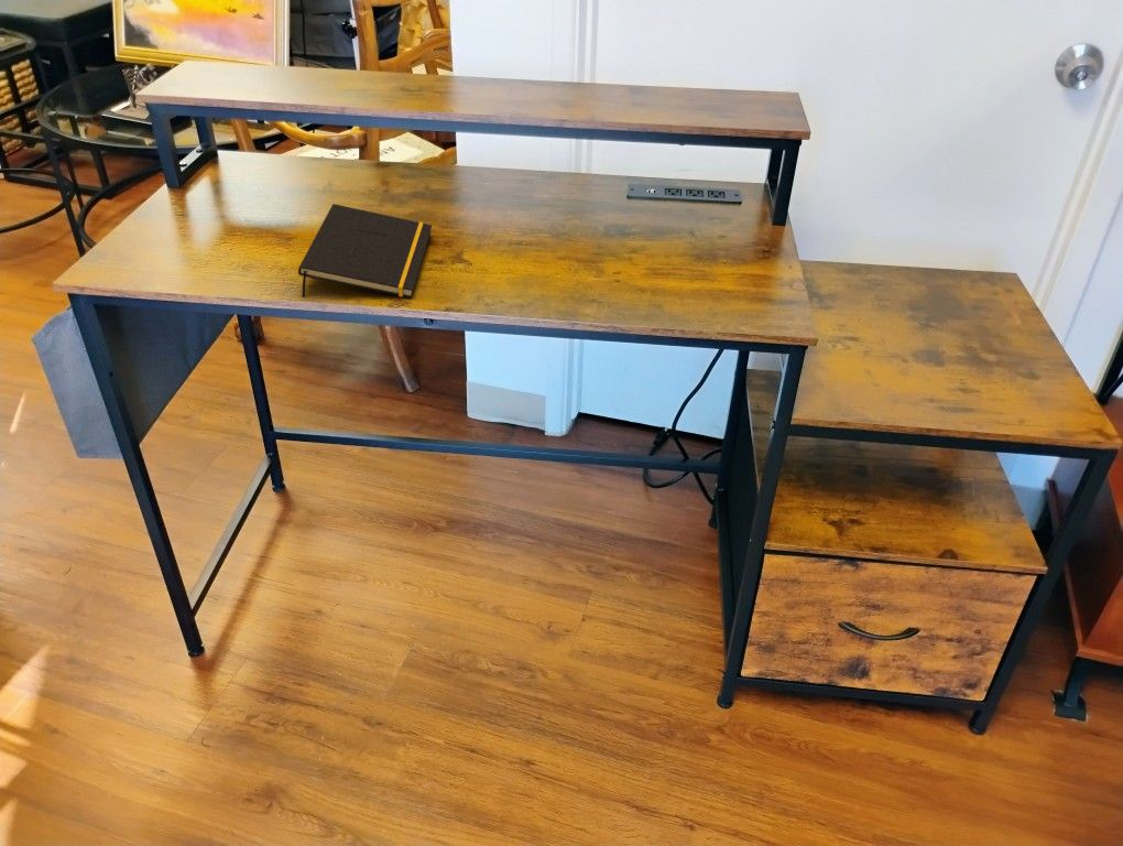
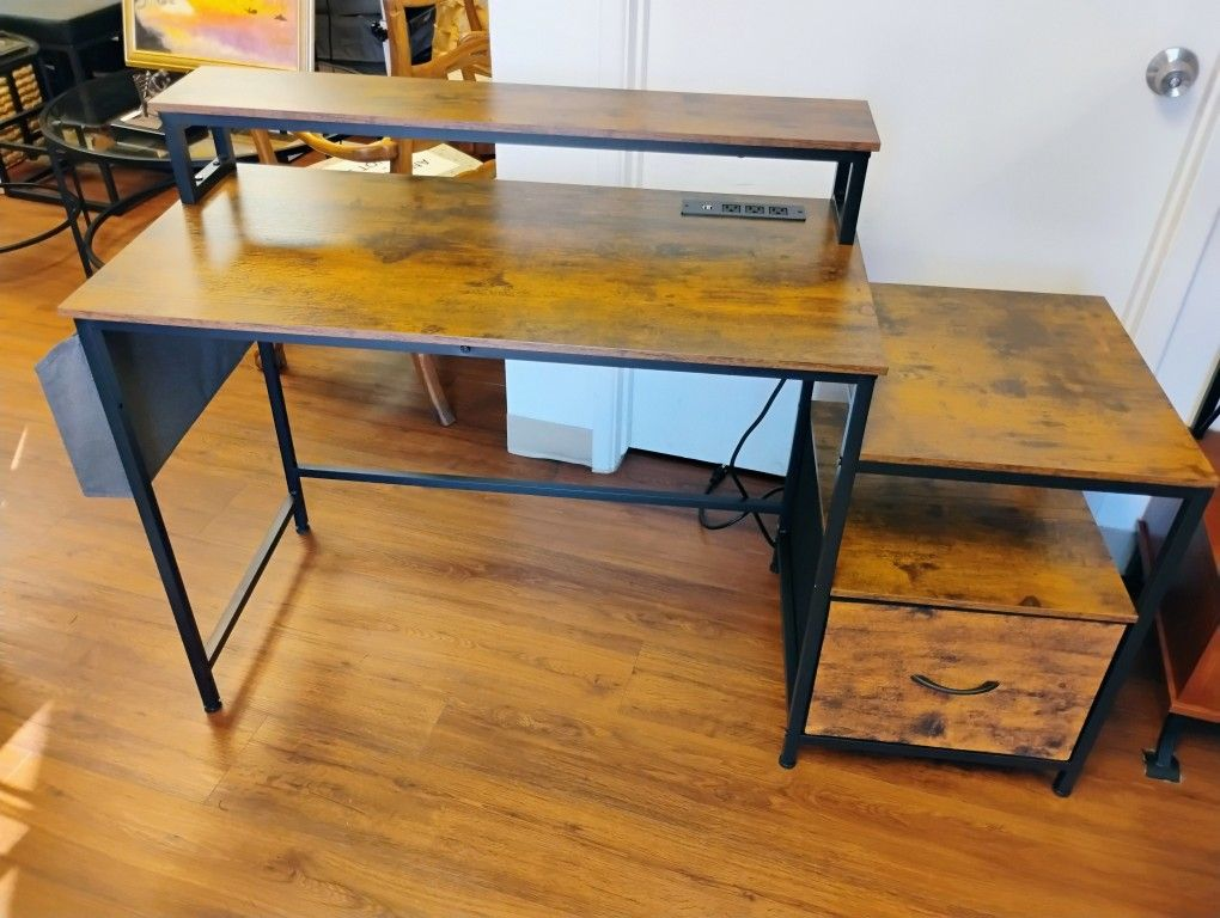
- notepad (370, 248)
